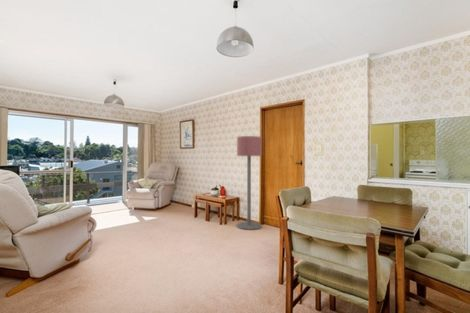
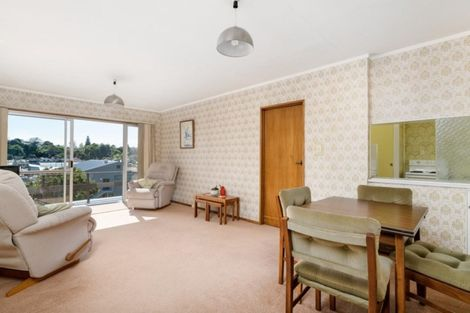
- floor lamp (249, 181)
